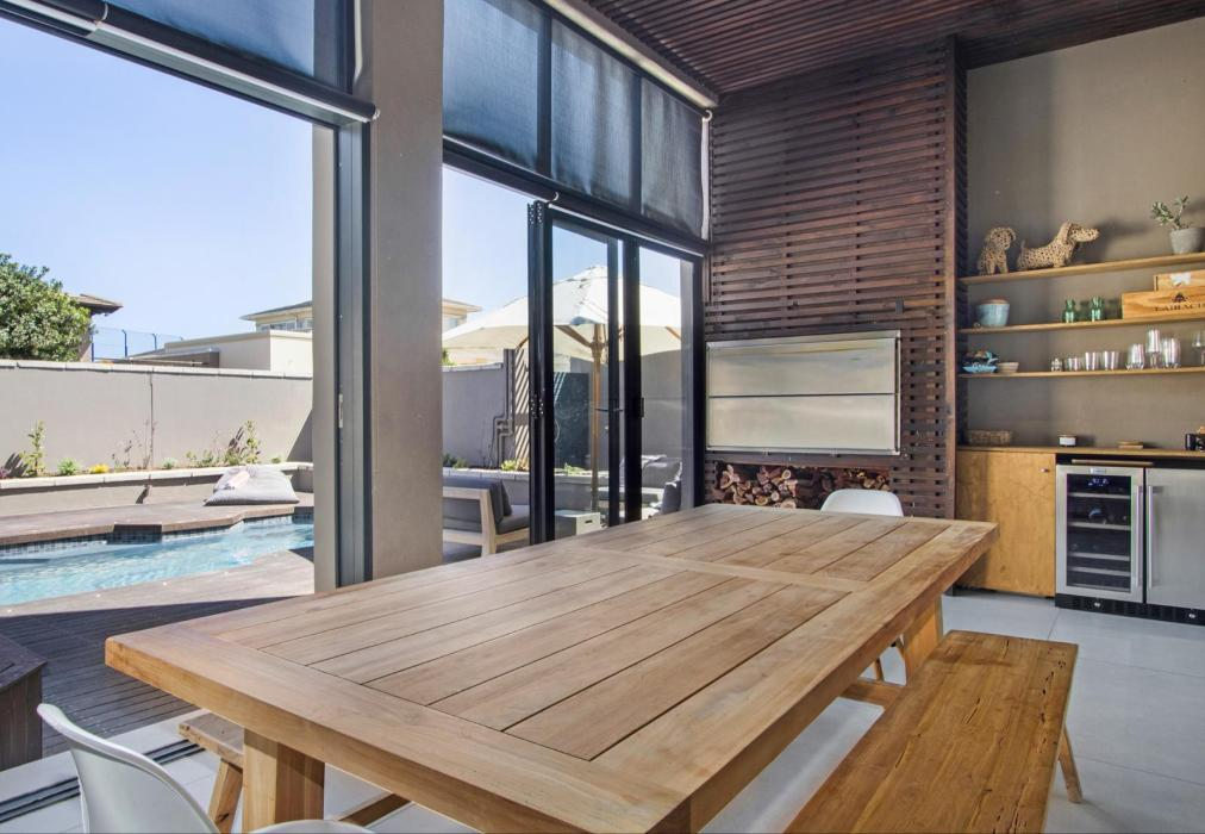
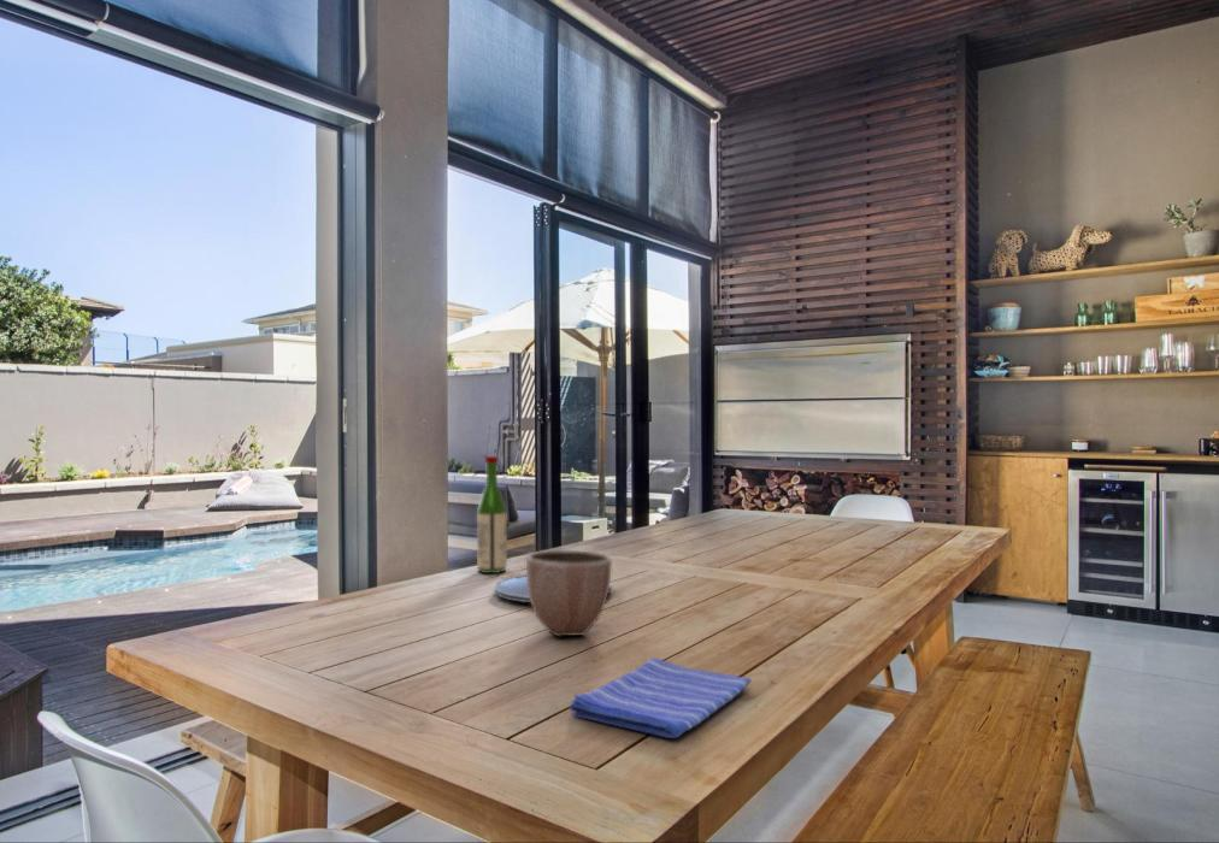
+ plate (528, 590)
+ decorative bowl (569, 594)
+ wine bottle (491, 513)
+ dish towel (662, 691)
